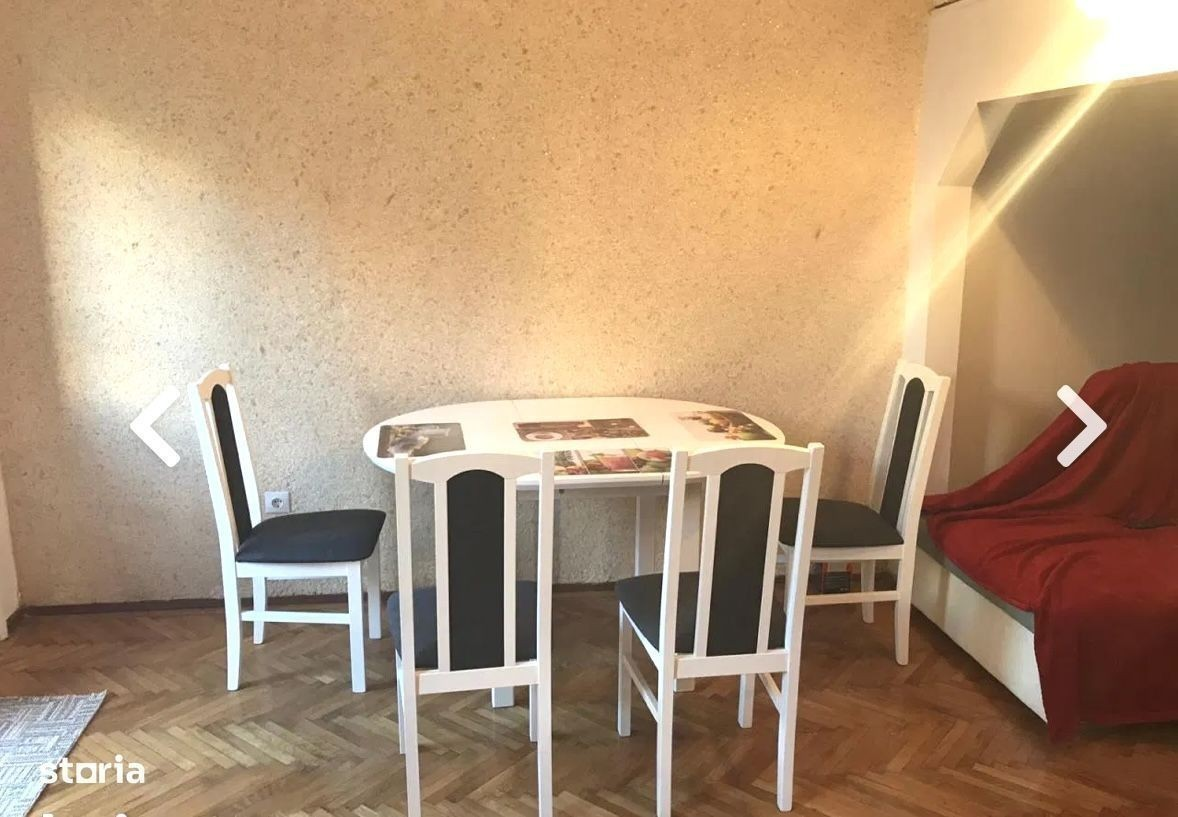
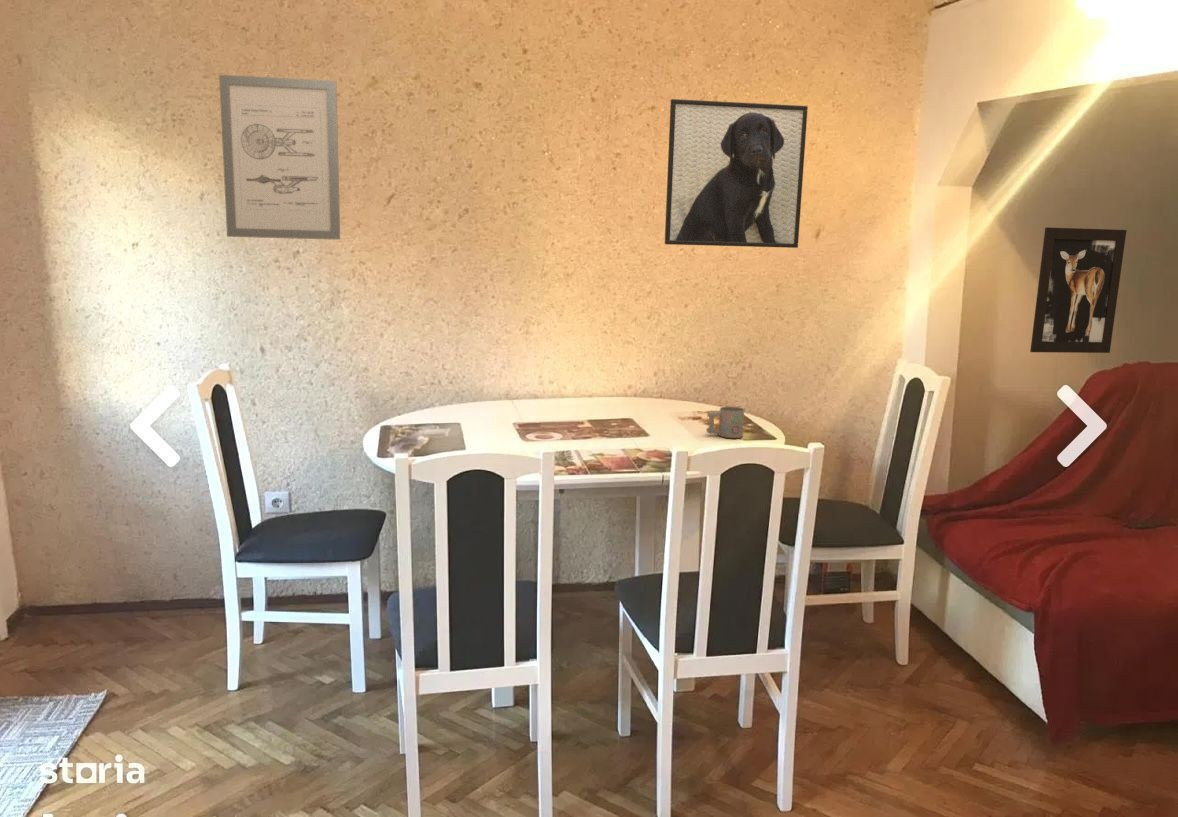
+ wall art (1078, 291)
+ mug (725, 422)
+ wall art (281, 159)
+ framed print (735, 175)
